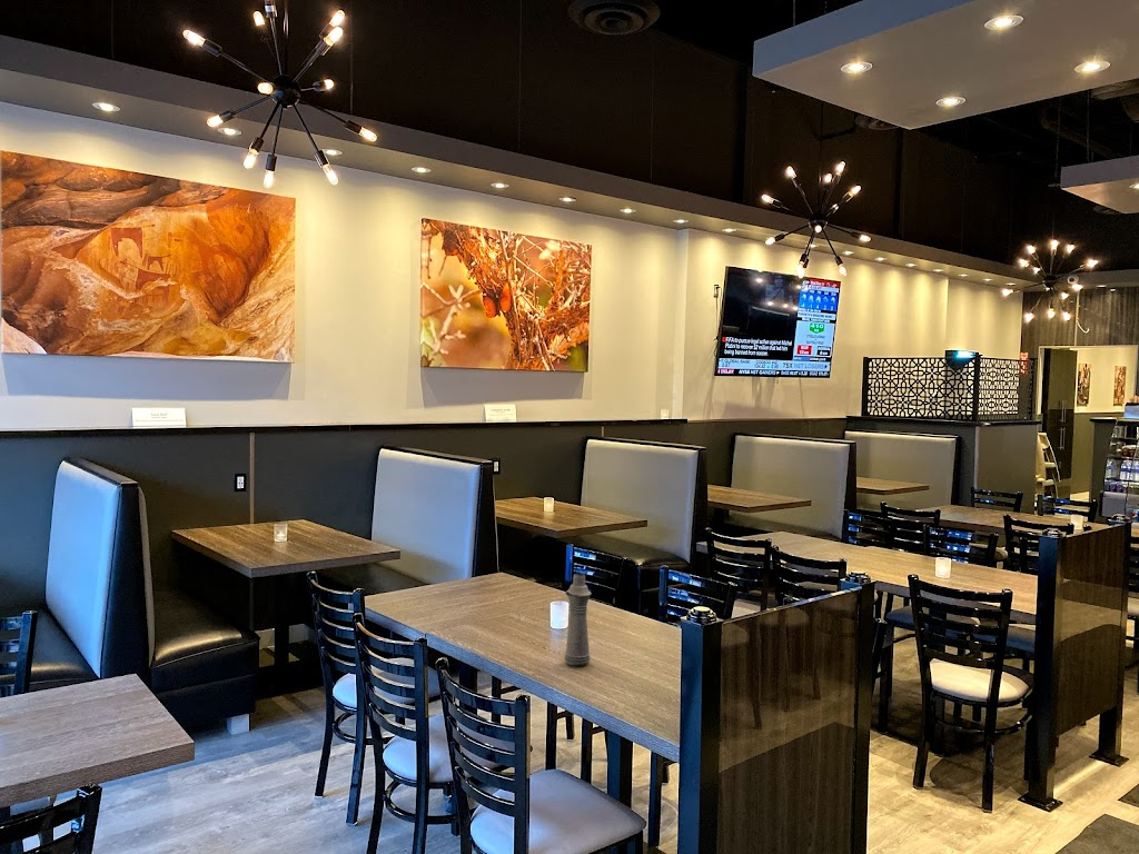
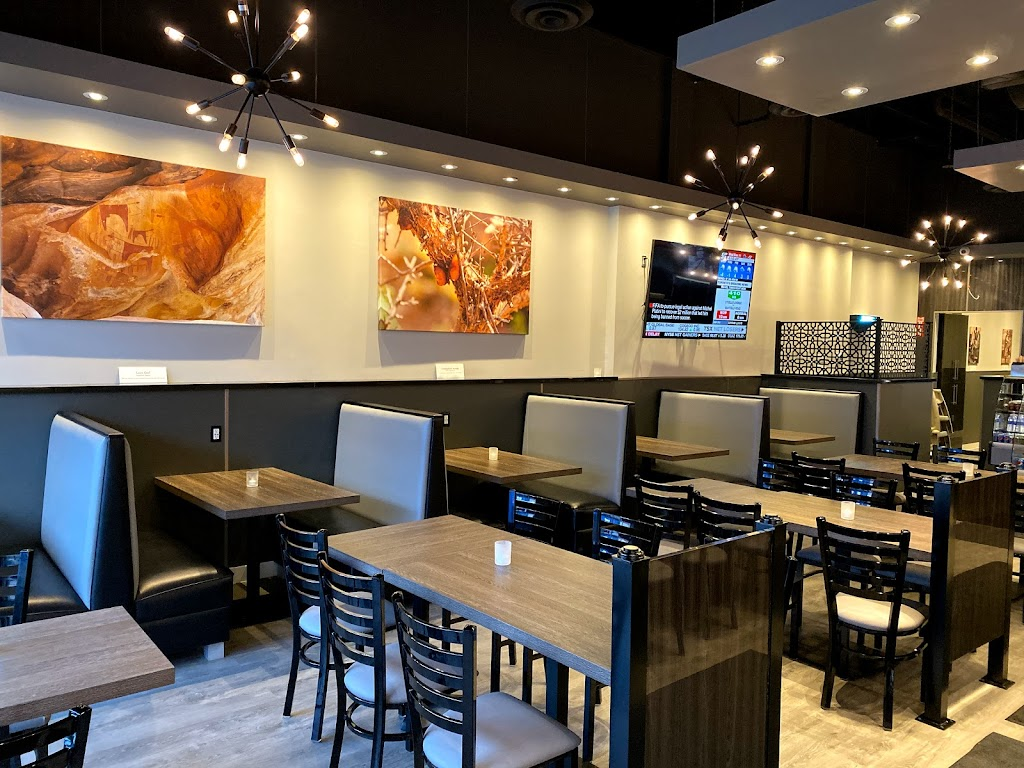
- bottle (577, 618)
